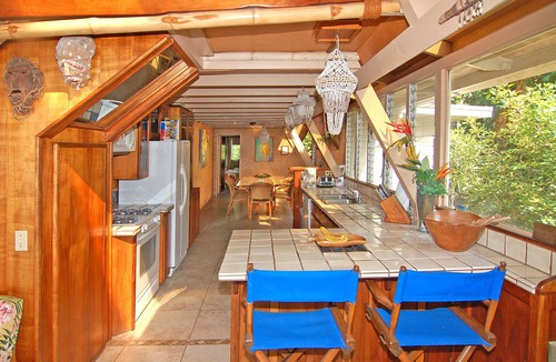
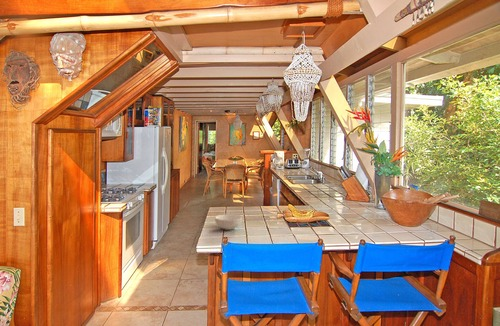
+ cereal bowl (228, 222)
